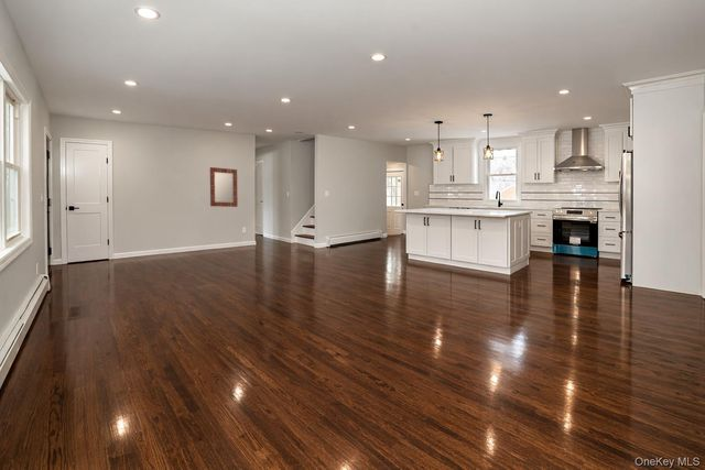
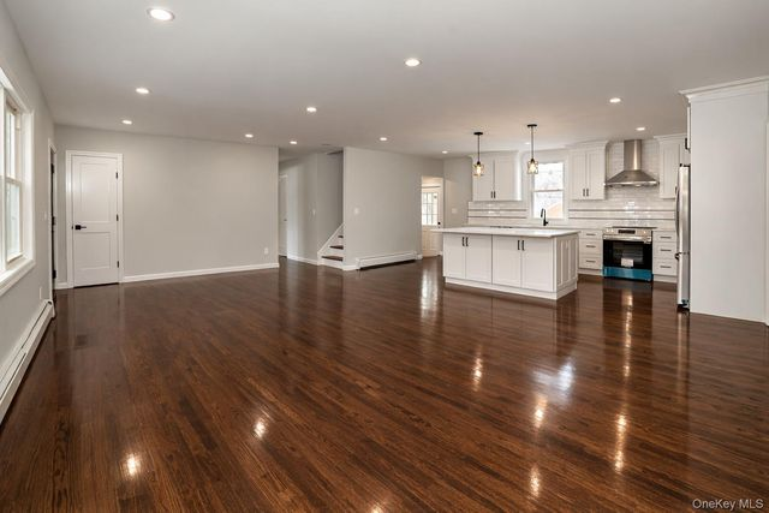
- home mirror (224, 187)
